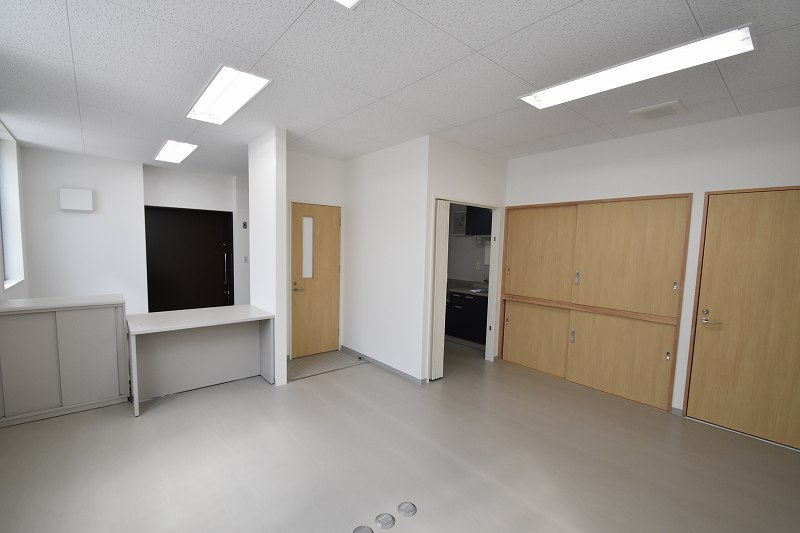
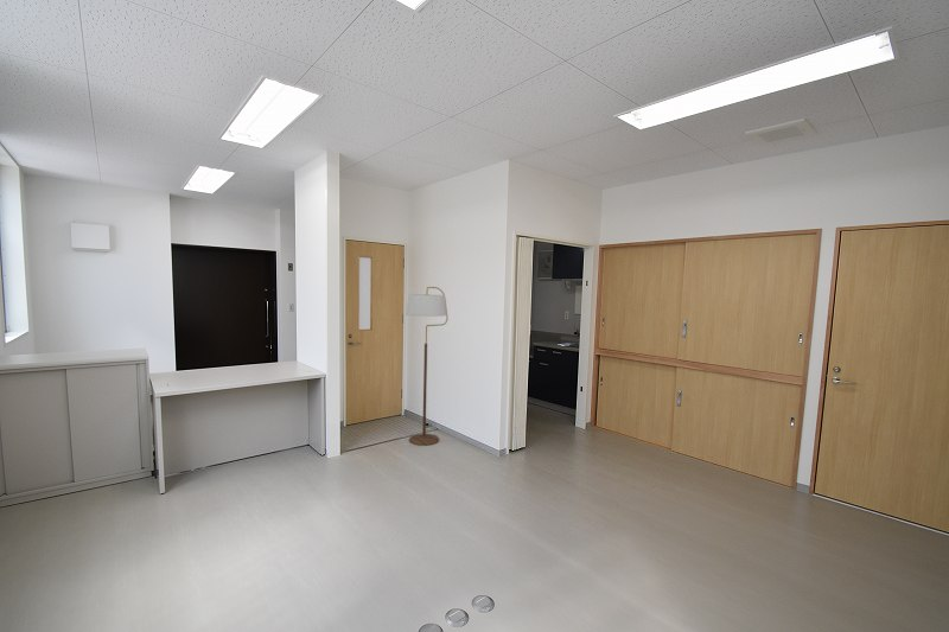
+ floor lamp (426, 364)
